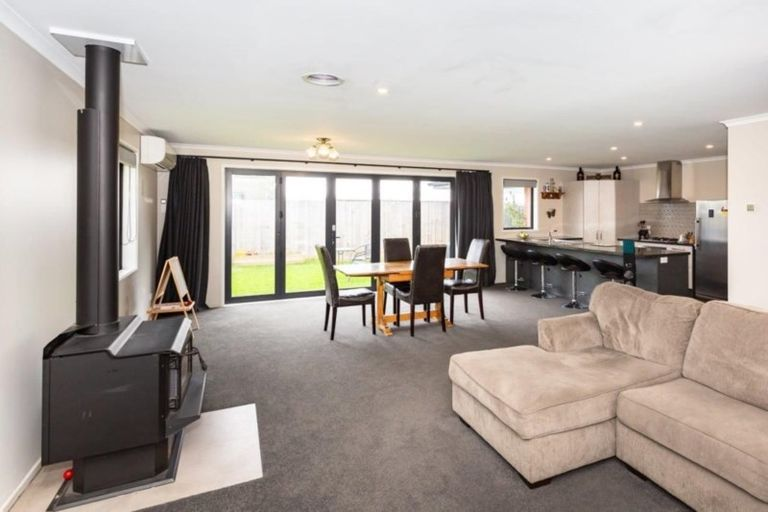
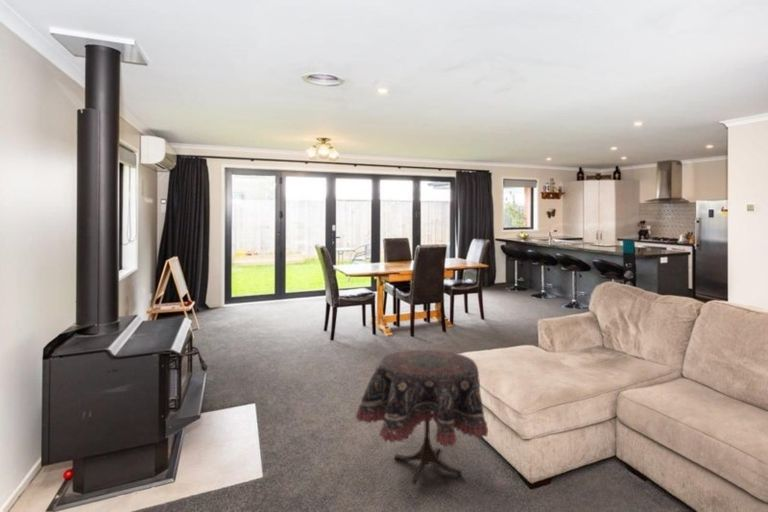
+ side table (424, 414)
